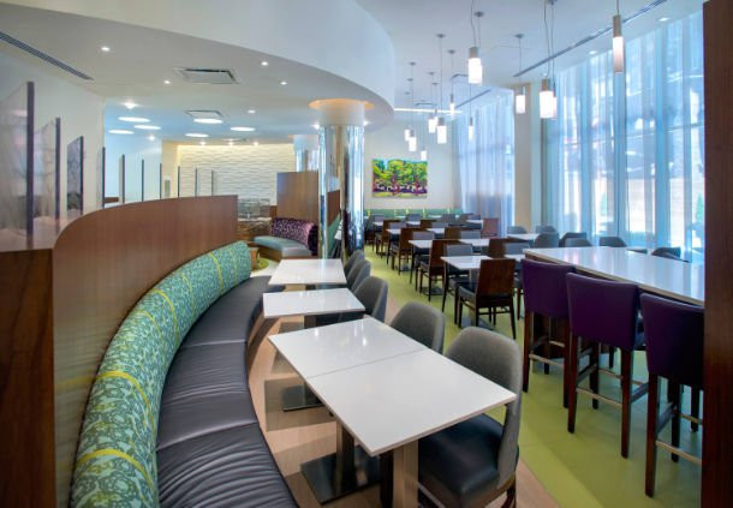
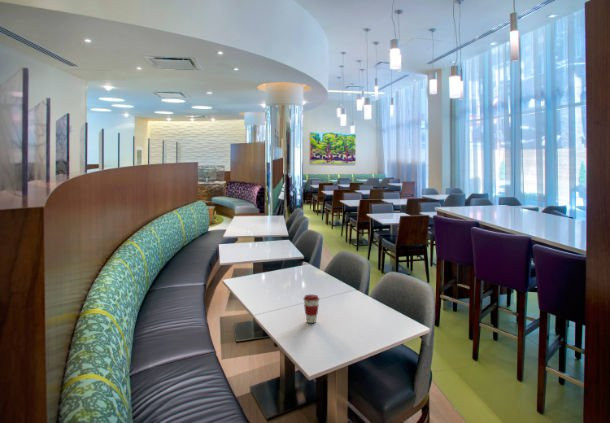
+ coffee cup (311, 308)
